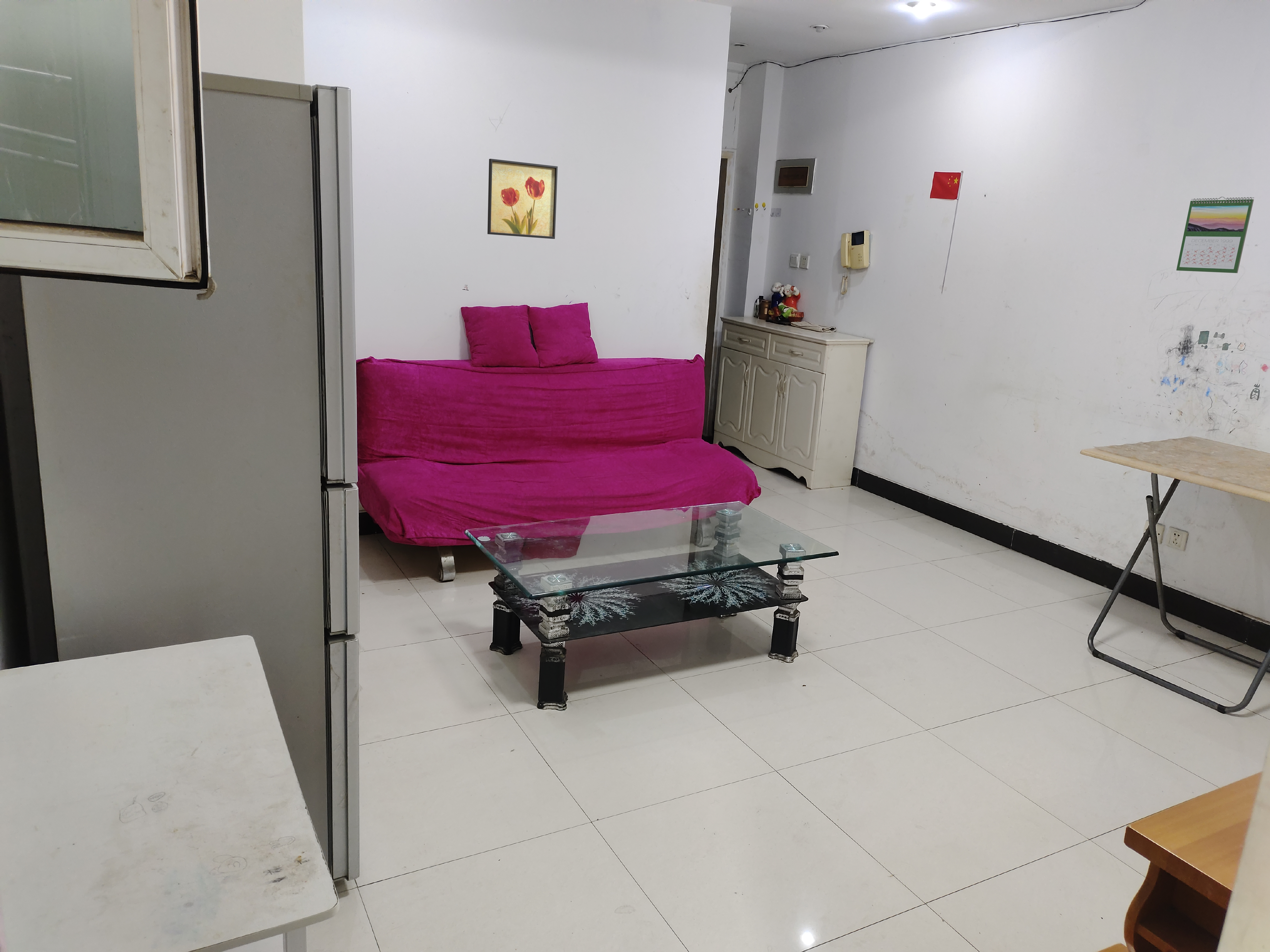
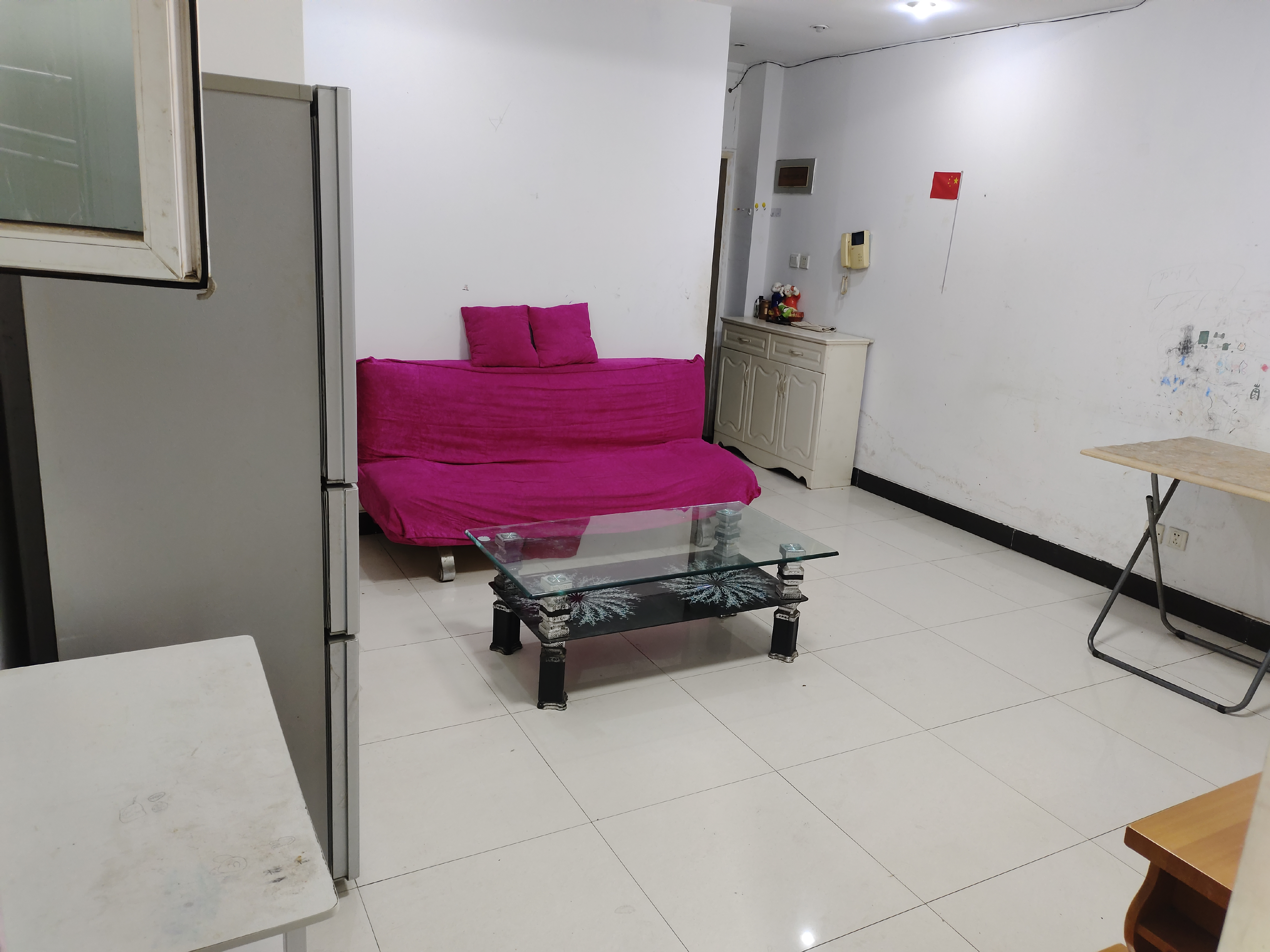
- wall art (522, 200)
- calendar (1214, 234)
